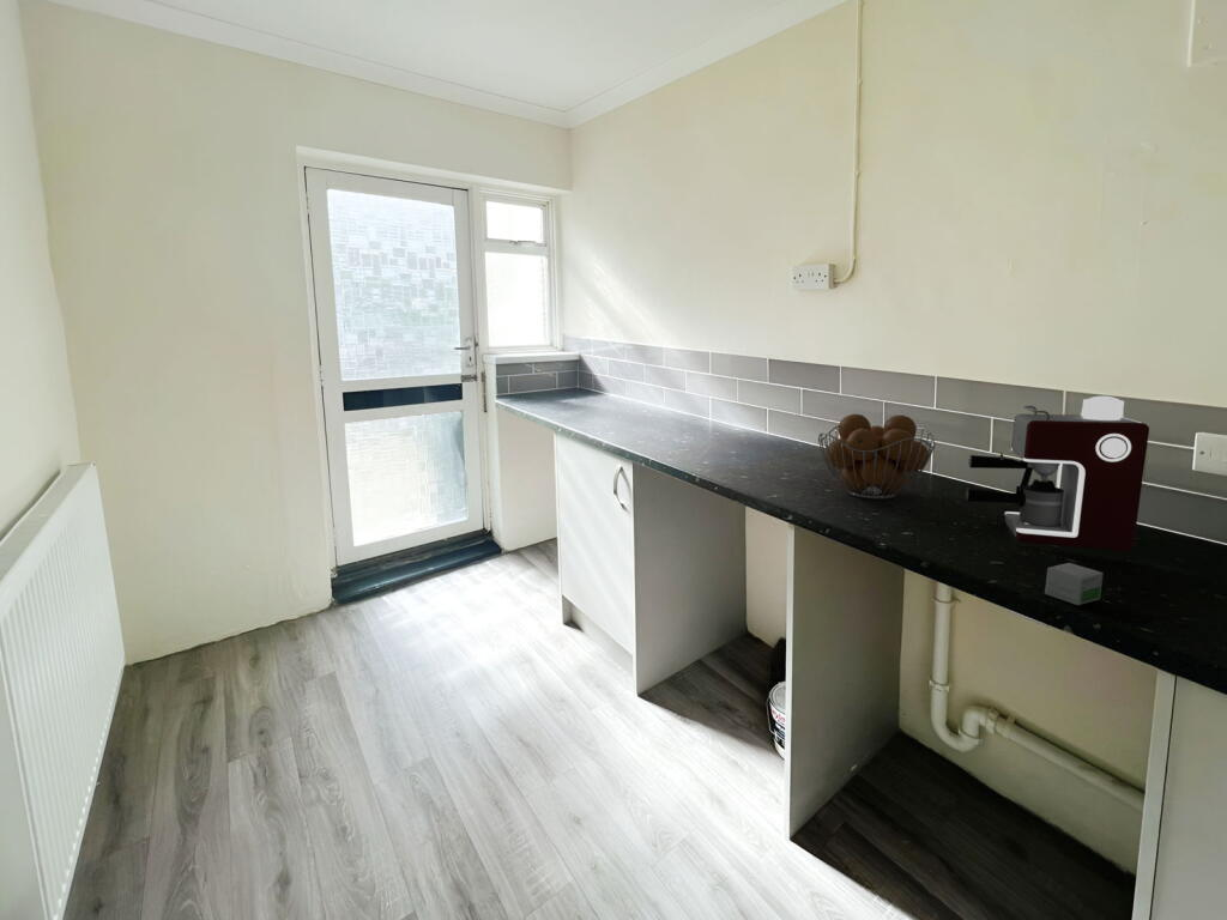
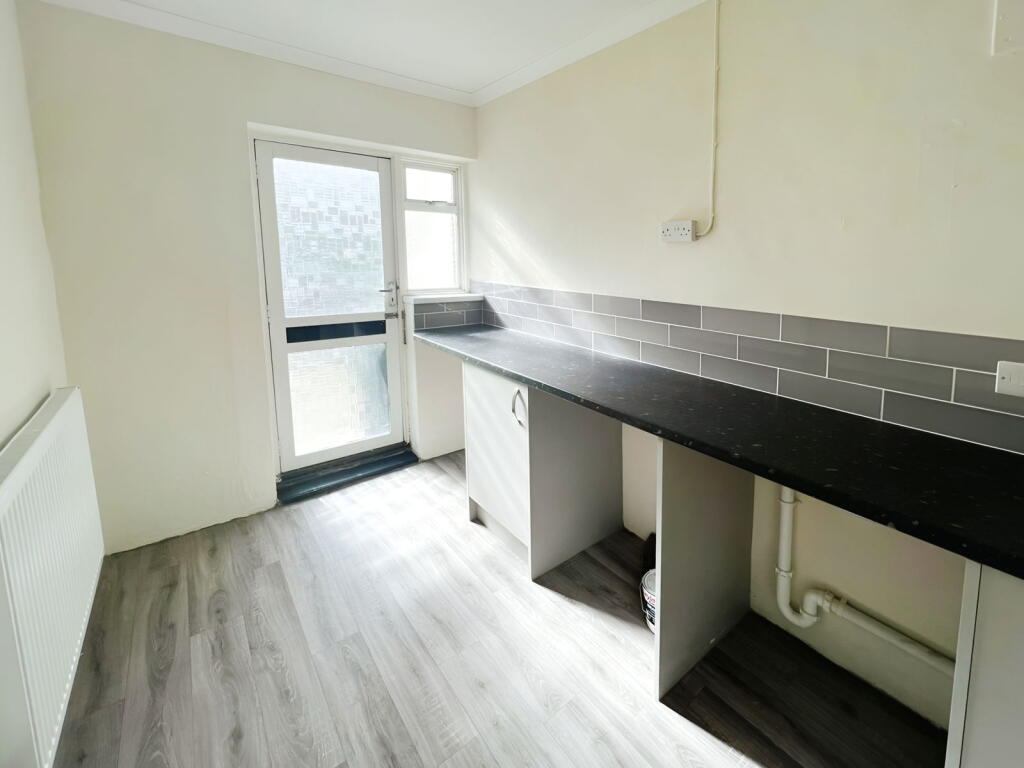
- fruit basket (874, 454)
- small box (1072, 583)
- coffee maker (1045, 467)
